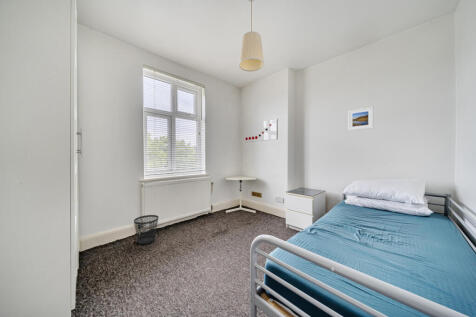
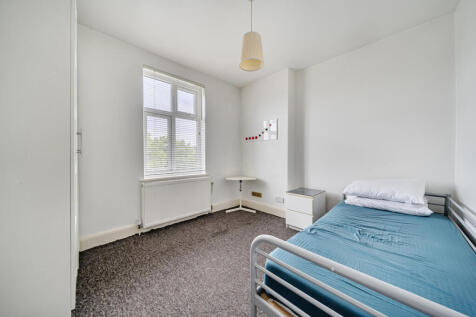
- wastebasket (146, 229)
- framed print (360, 119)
